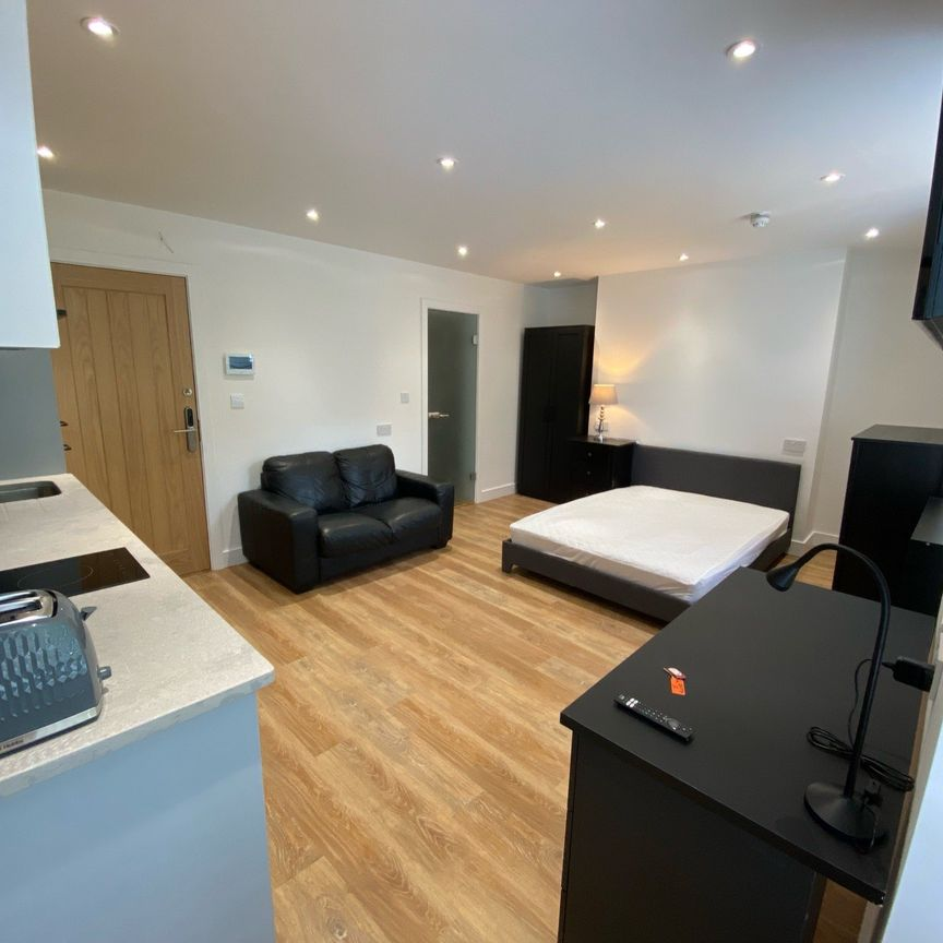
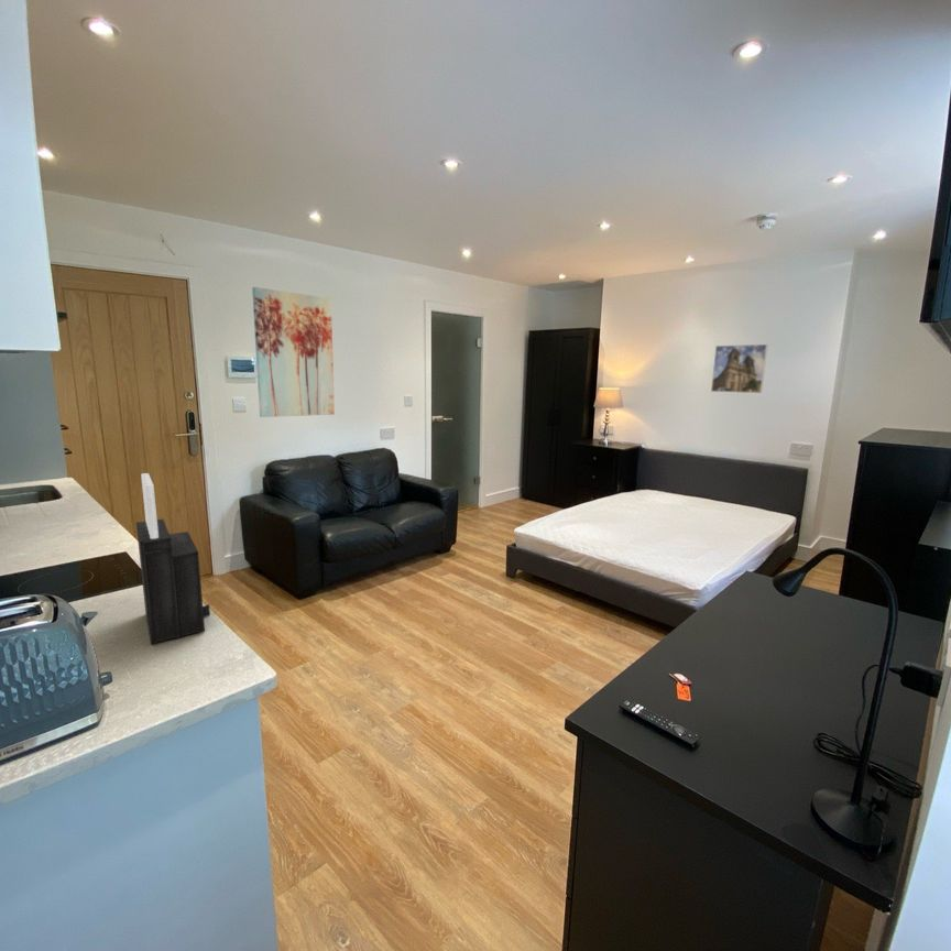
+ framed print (737, 369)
+ wall art (296, 356)
+ knife block (173, 550)
